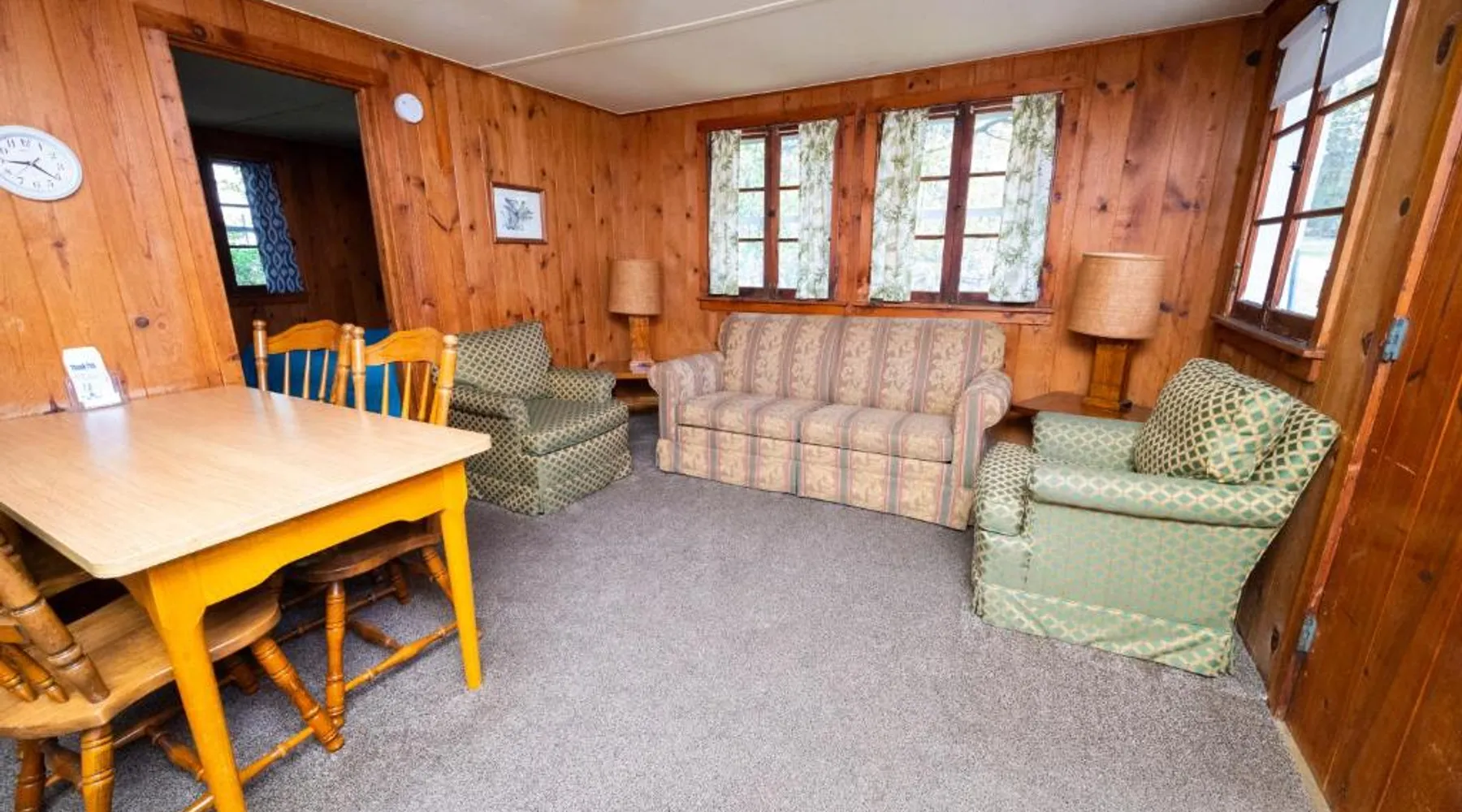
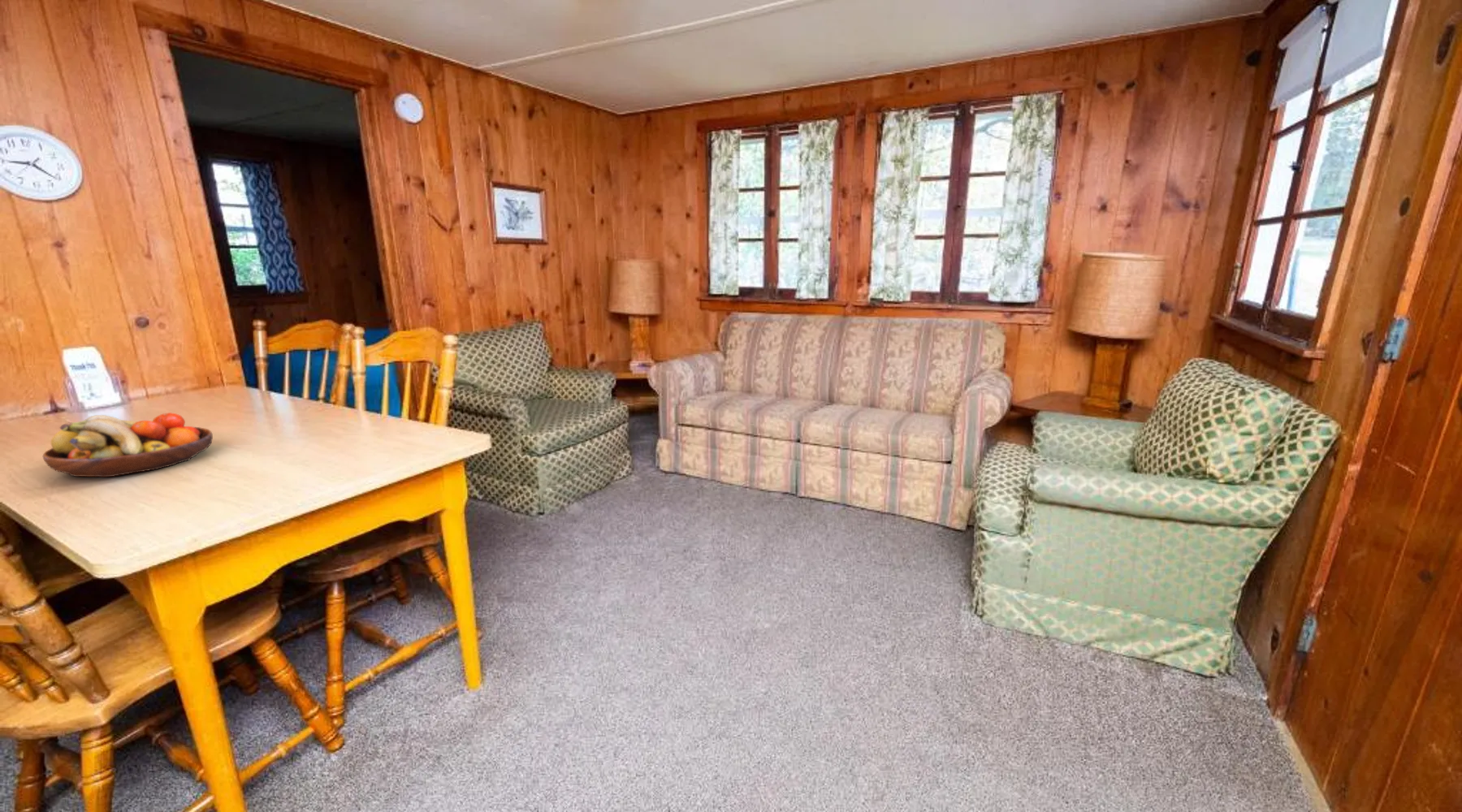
+ fruit bowl (132, 438)
